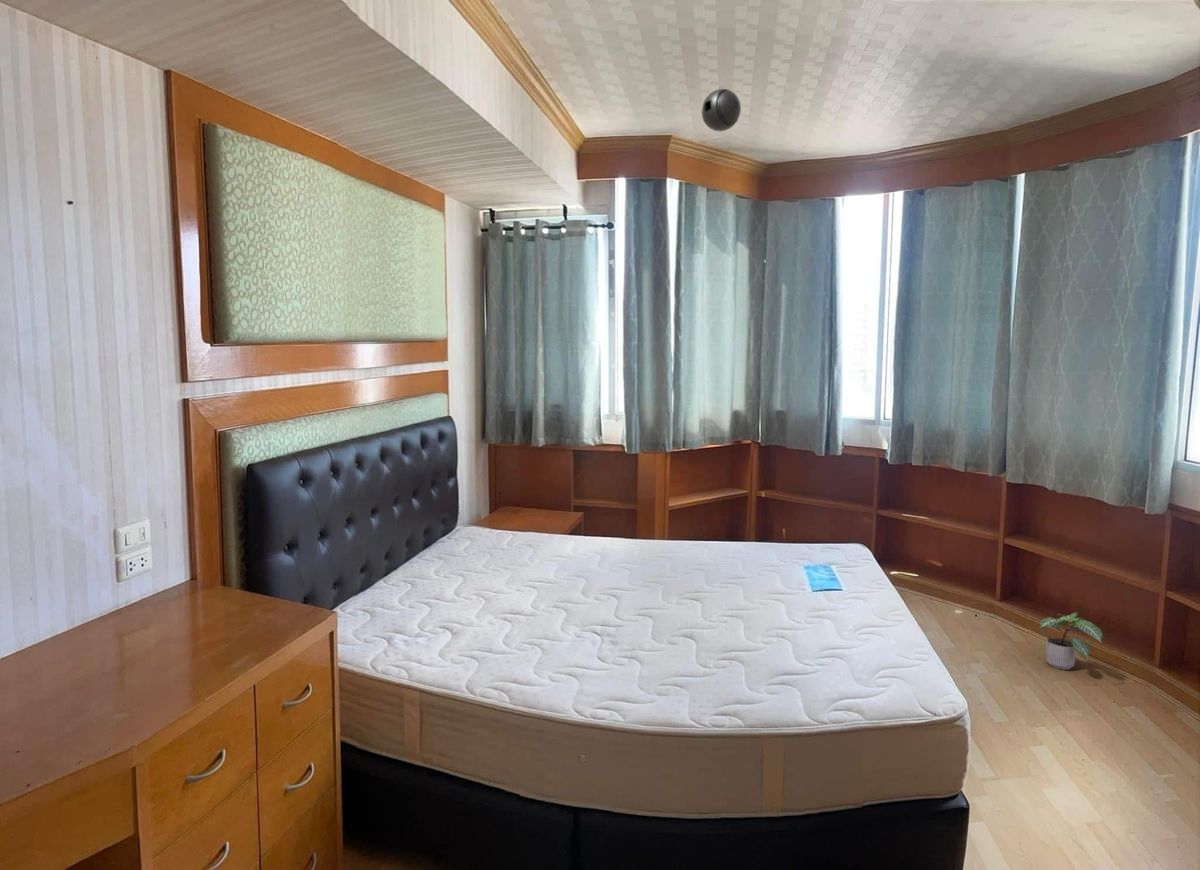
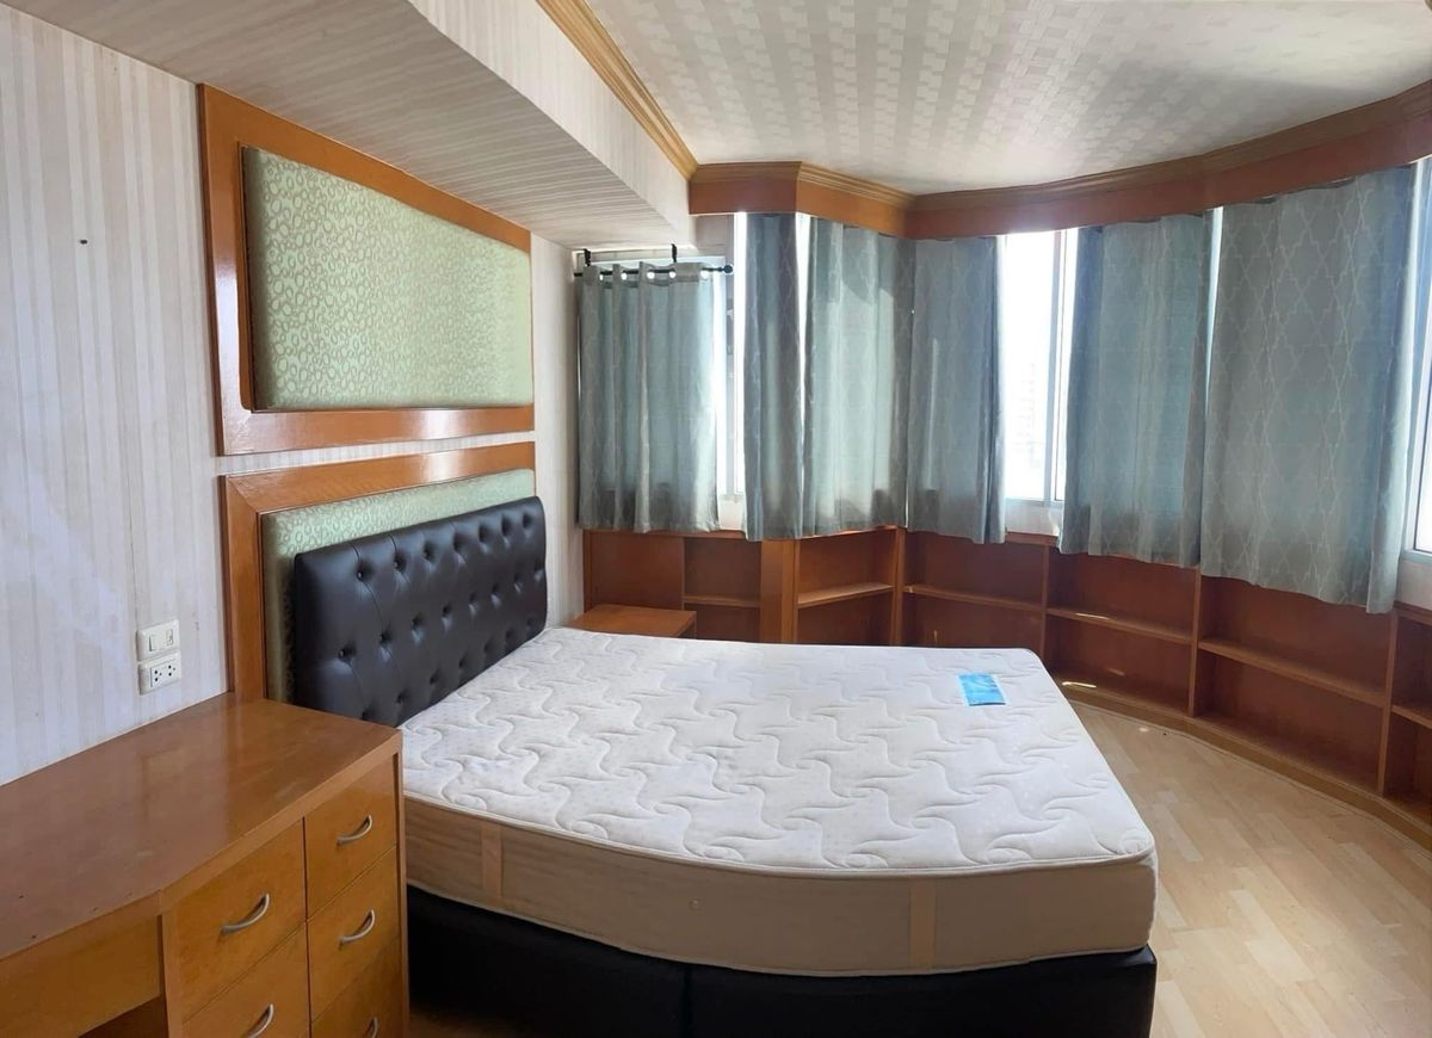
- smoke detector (721, 110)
- potted plant (1069, 641)
